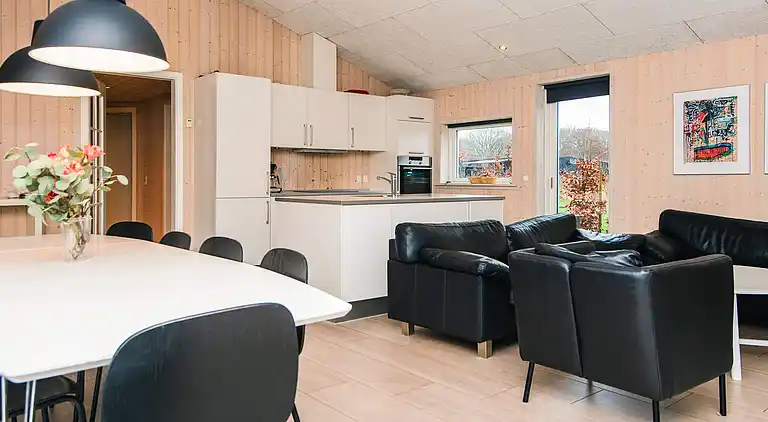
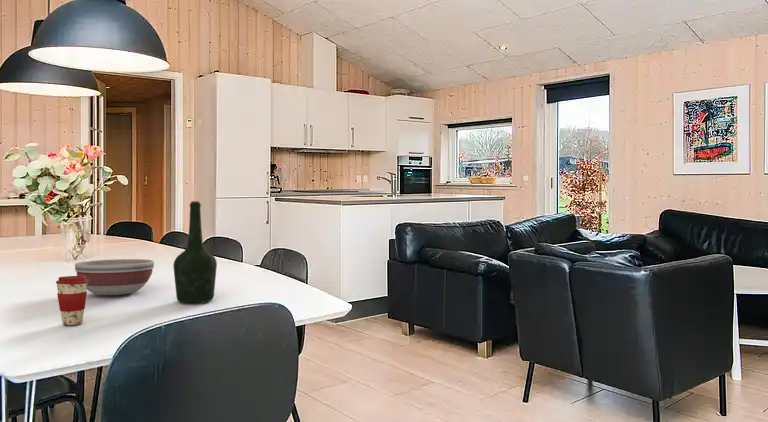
+ bottle (195, 251)
+ bowl (115, 277)
+ coffee cup (72, 300)
